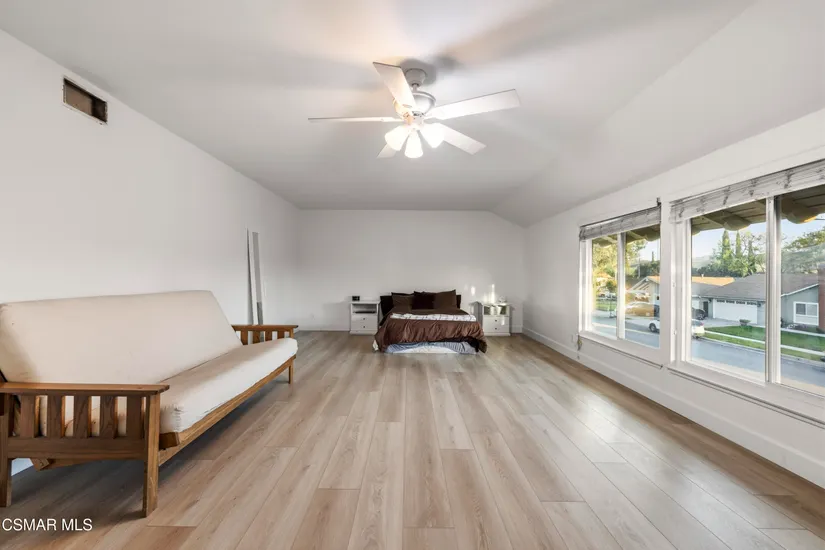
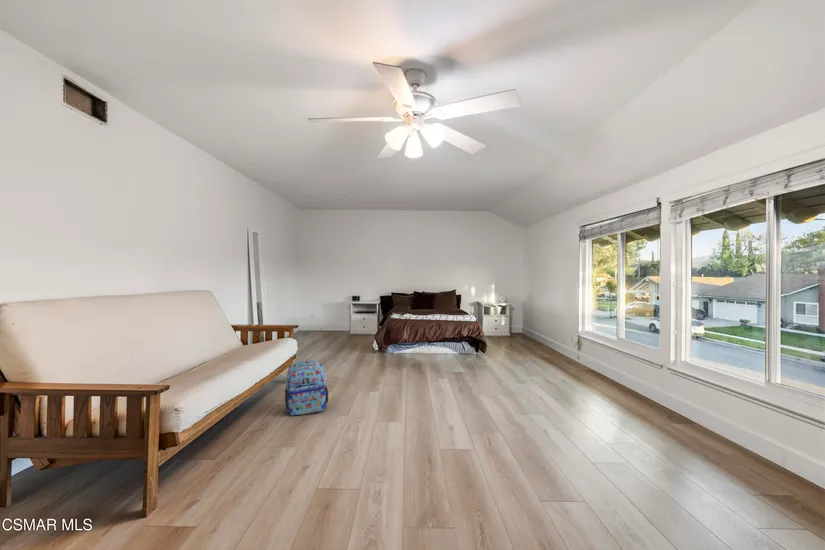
+ backpack (306, 385)
